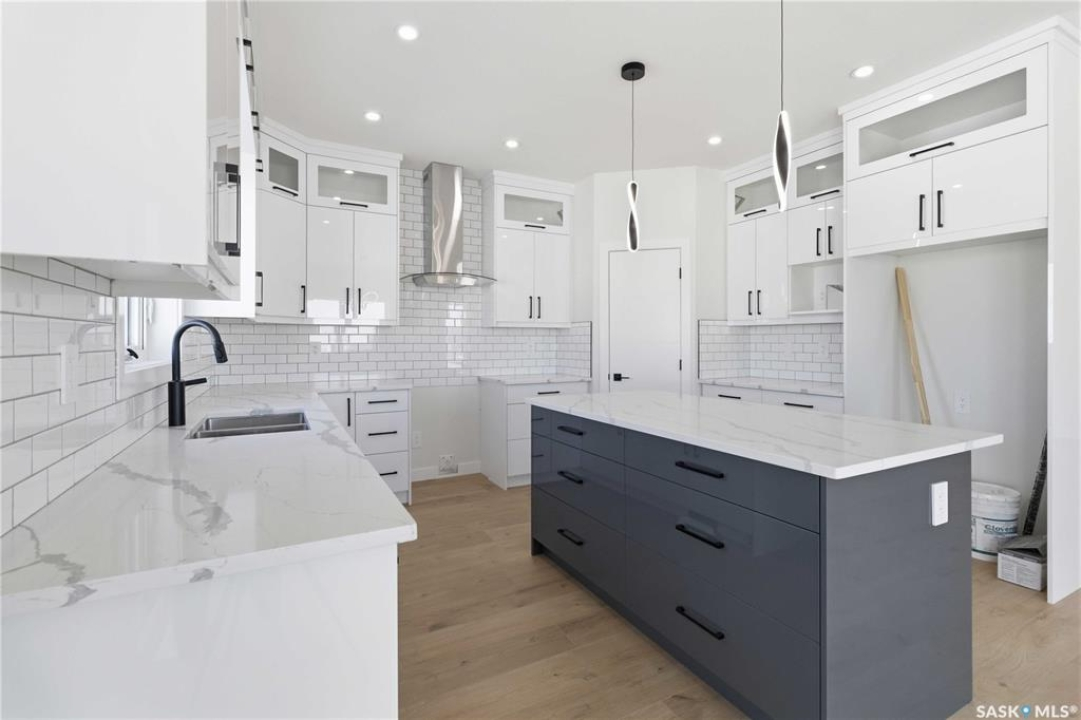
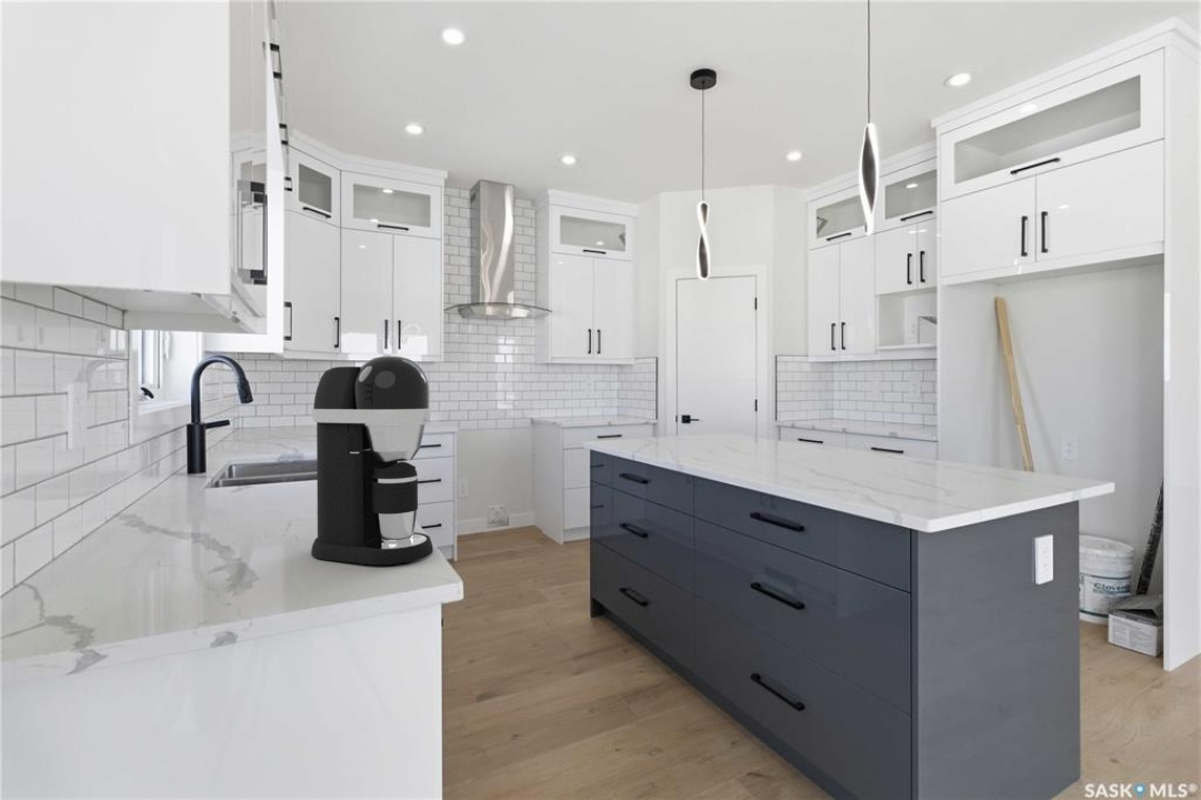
+ coffee maker (372, 454)
